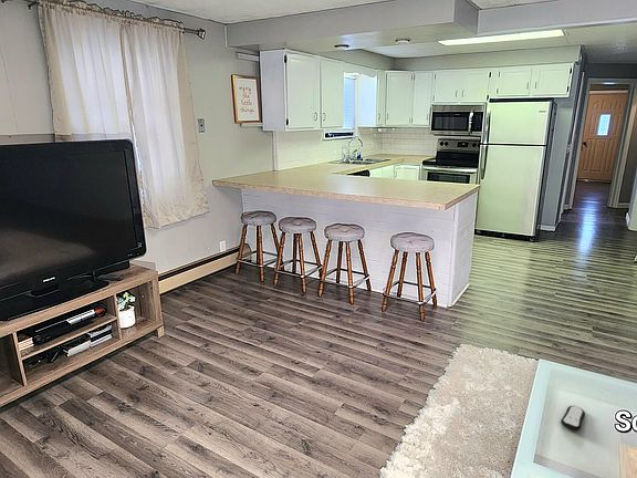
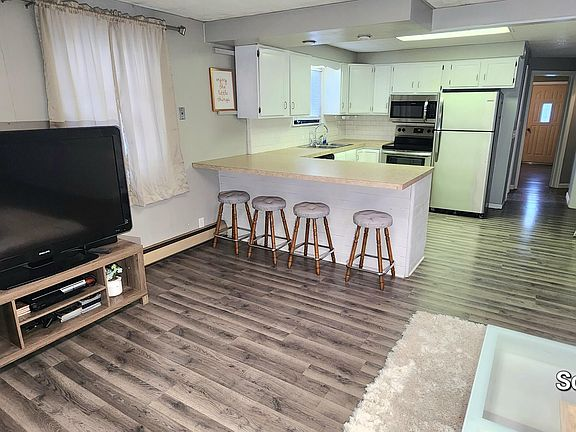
- remote control (573, 417)
